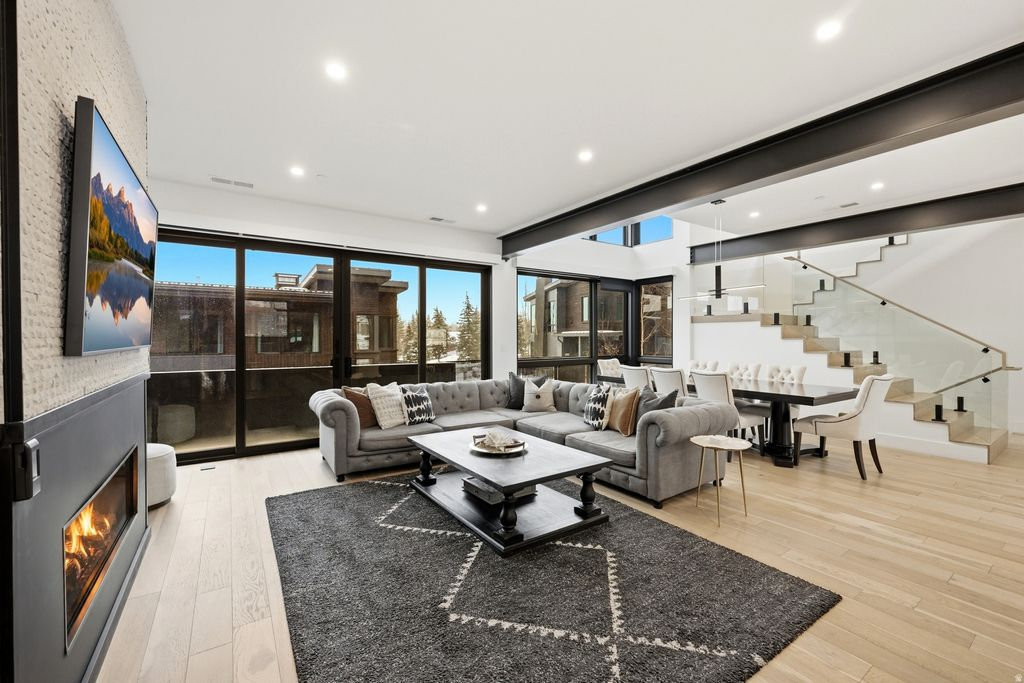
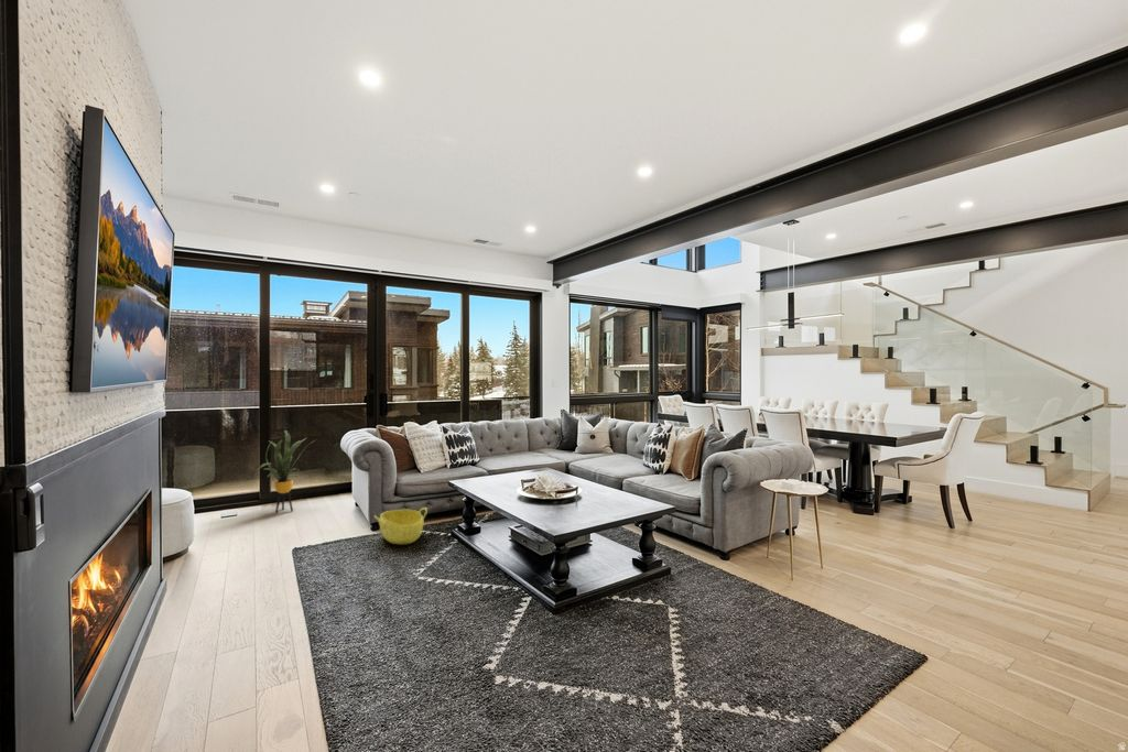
+ house plant (288, 471)
+ basket (401, 525)
